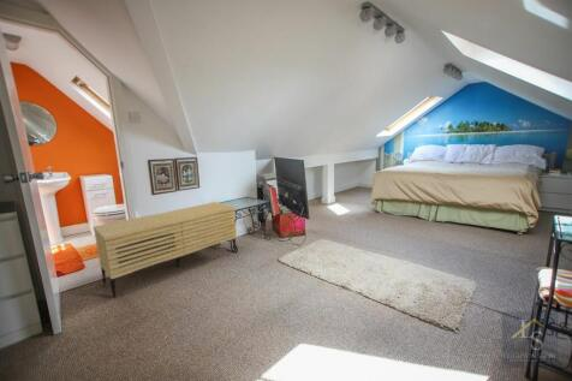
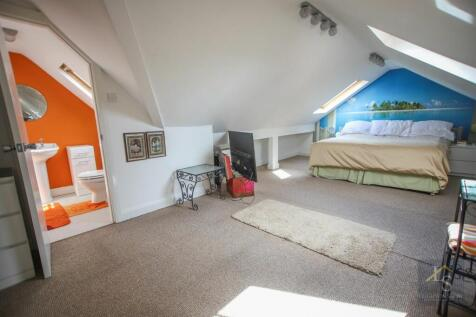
- sideboard (174, 240)
